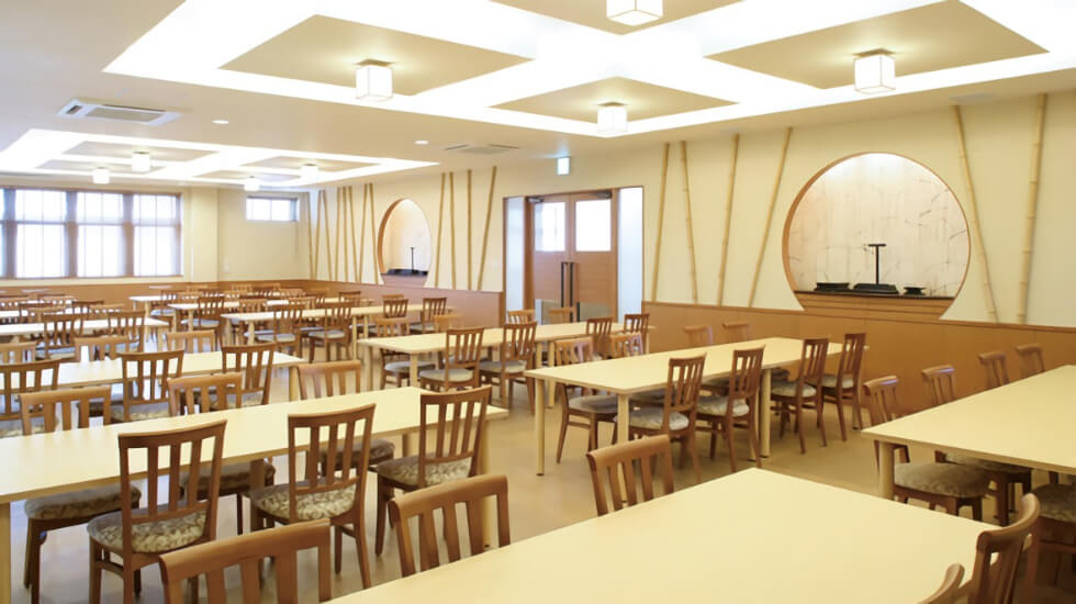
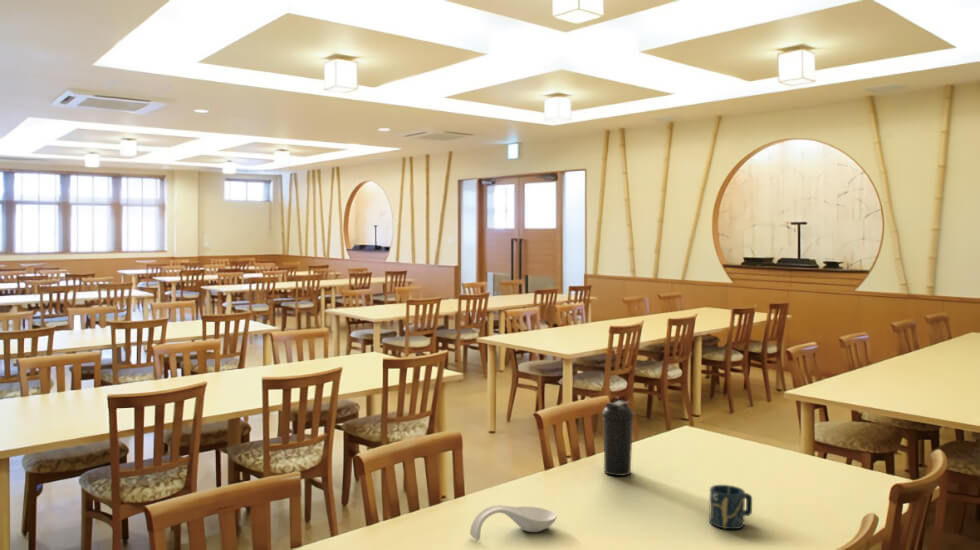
+ spoon rest (514, 518)
+ cup (731, 505)
+ water bottle (617, 437)
